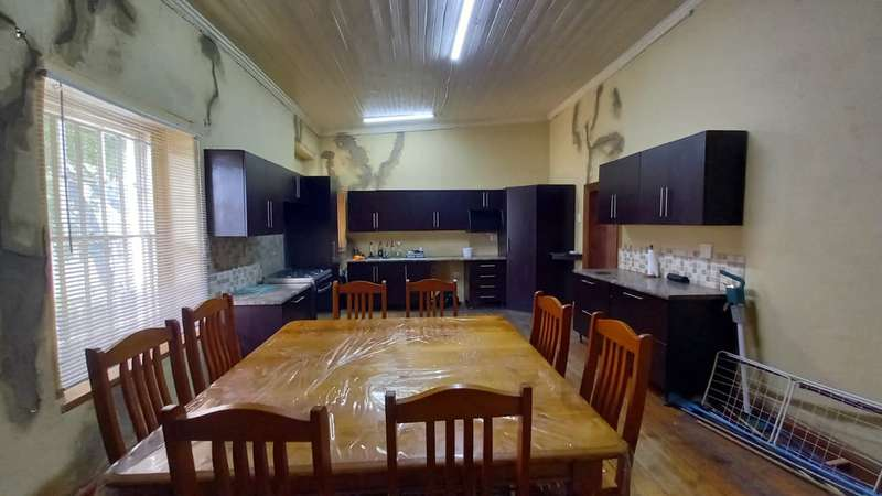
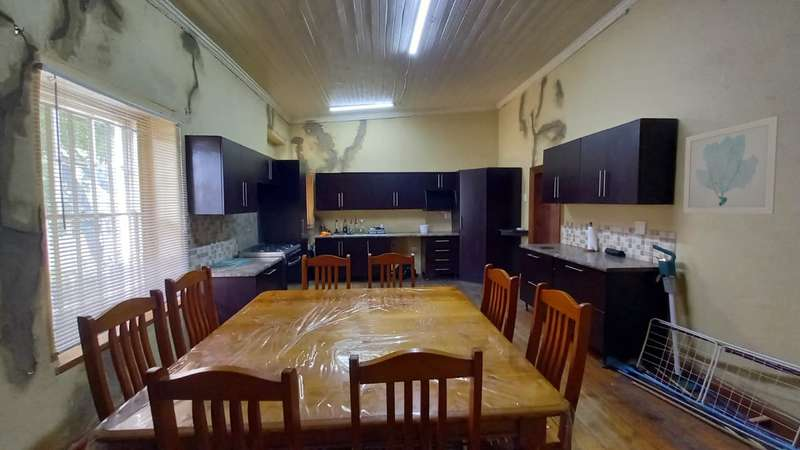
+ wall art (724, 170)
